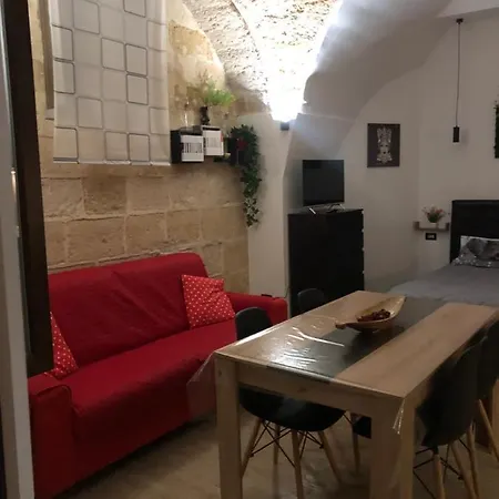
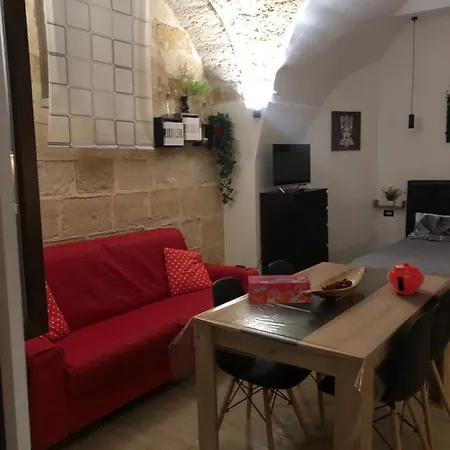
+ tissue box (278, 288)
+ teapot (405, 277)
